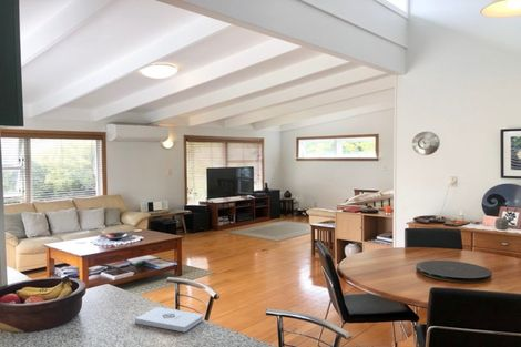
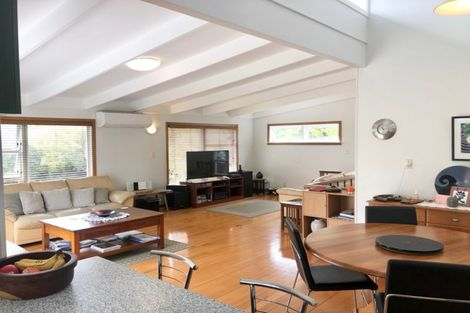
- notepad (170, 318)
